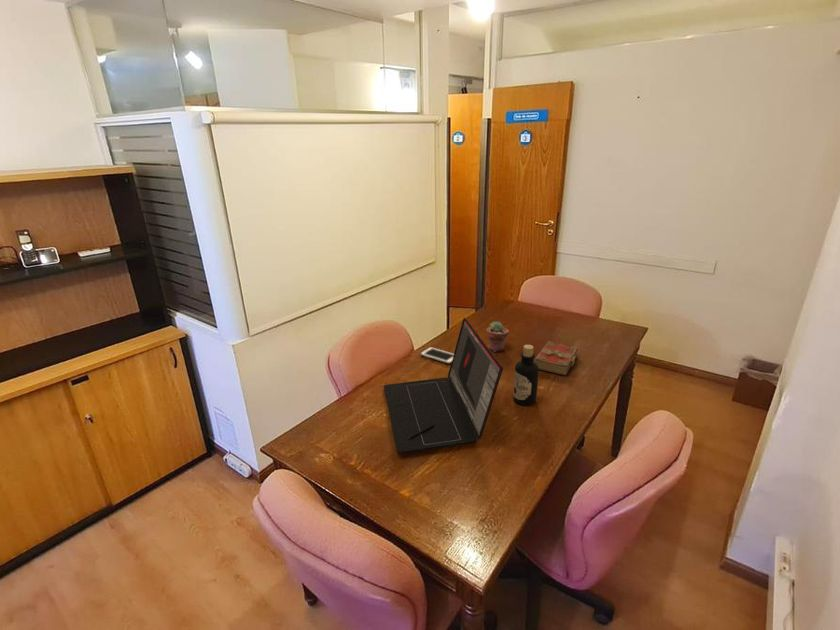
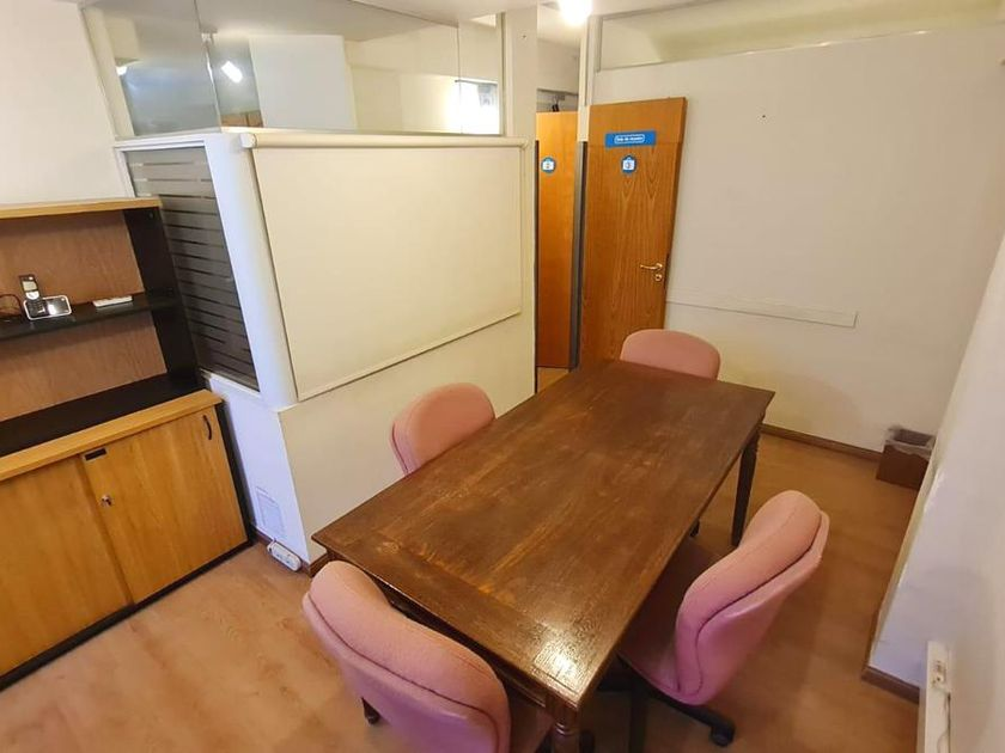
- bottle (526, 373)
- laptop (435, 379)
- book (557, 356)
- potted succulent (497, 335)
- cell phone (439, 355)
